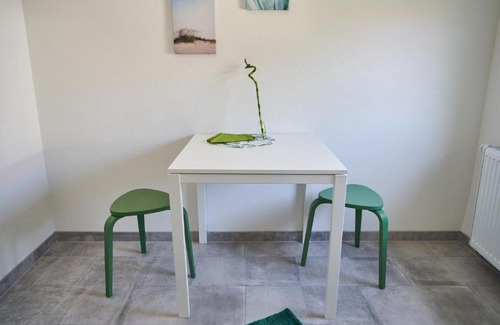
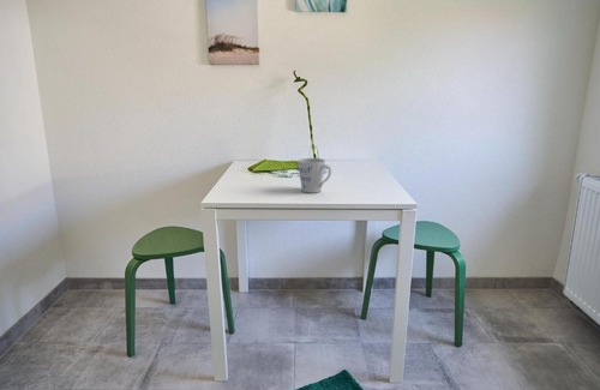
+ mug (314, 175)
